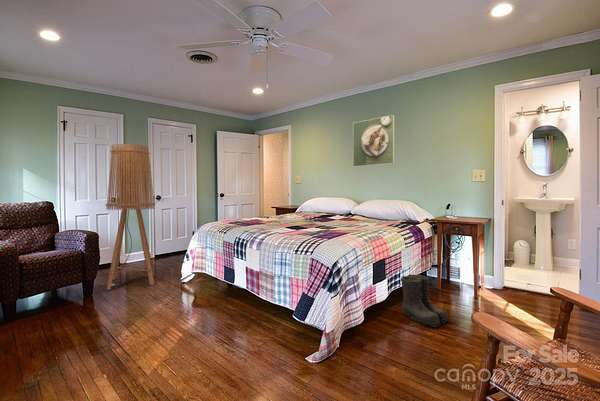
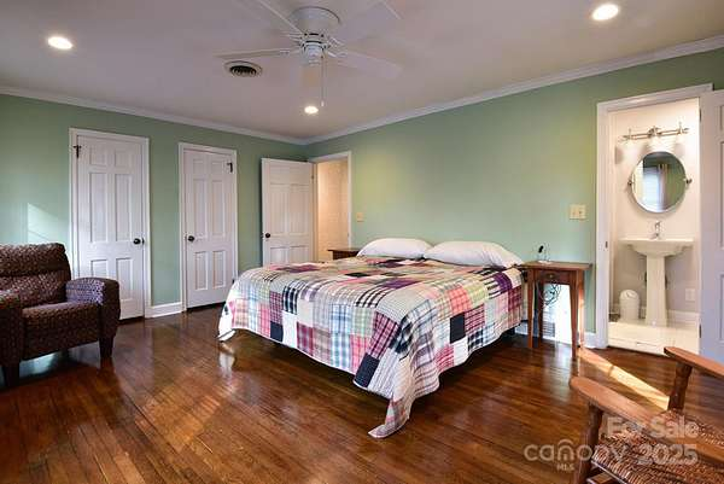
- floor lamp (128, 214)
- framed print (372, 142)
- boots (423, 298)
